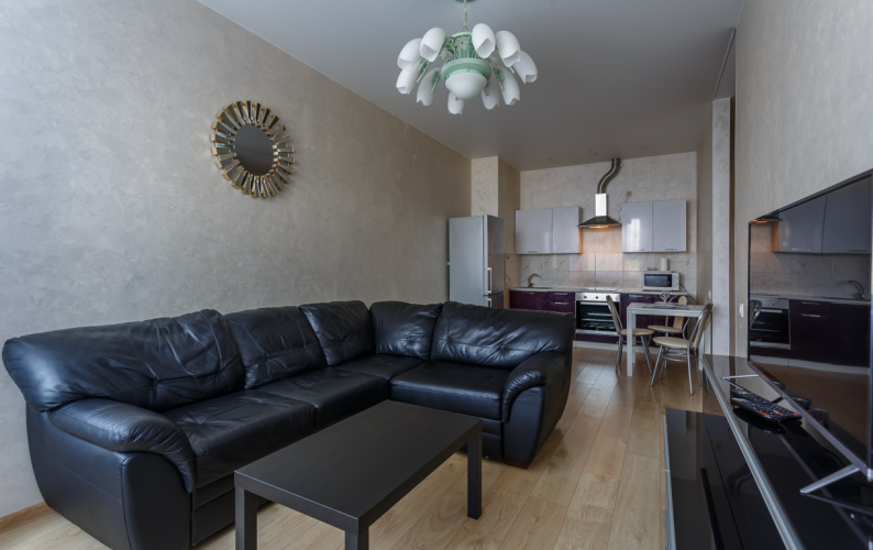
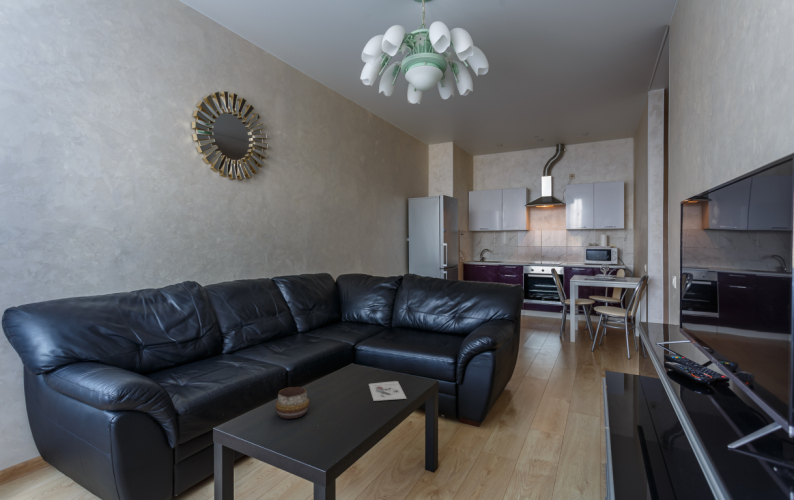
+ architectural model (386, 388)
+ decorative bowl (292, 402)
